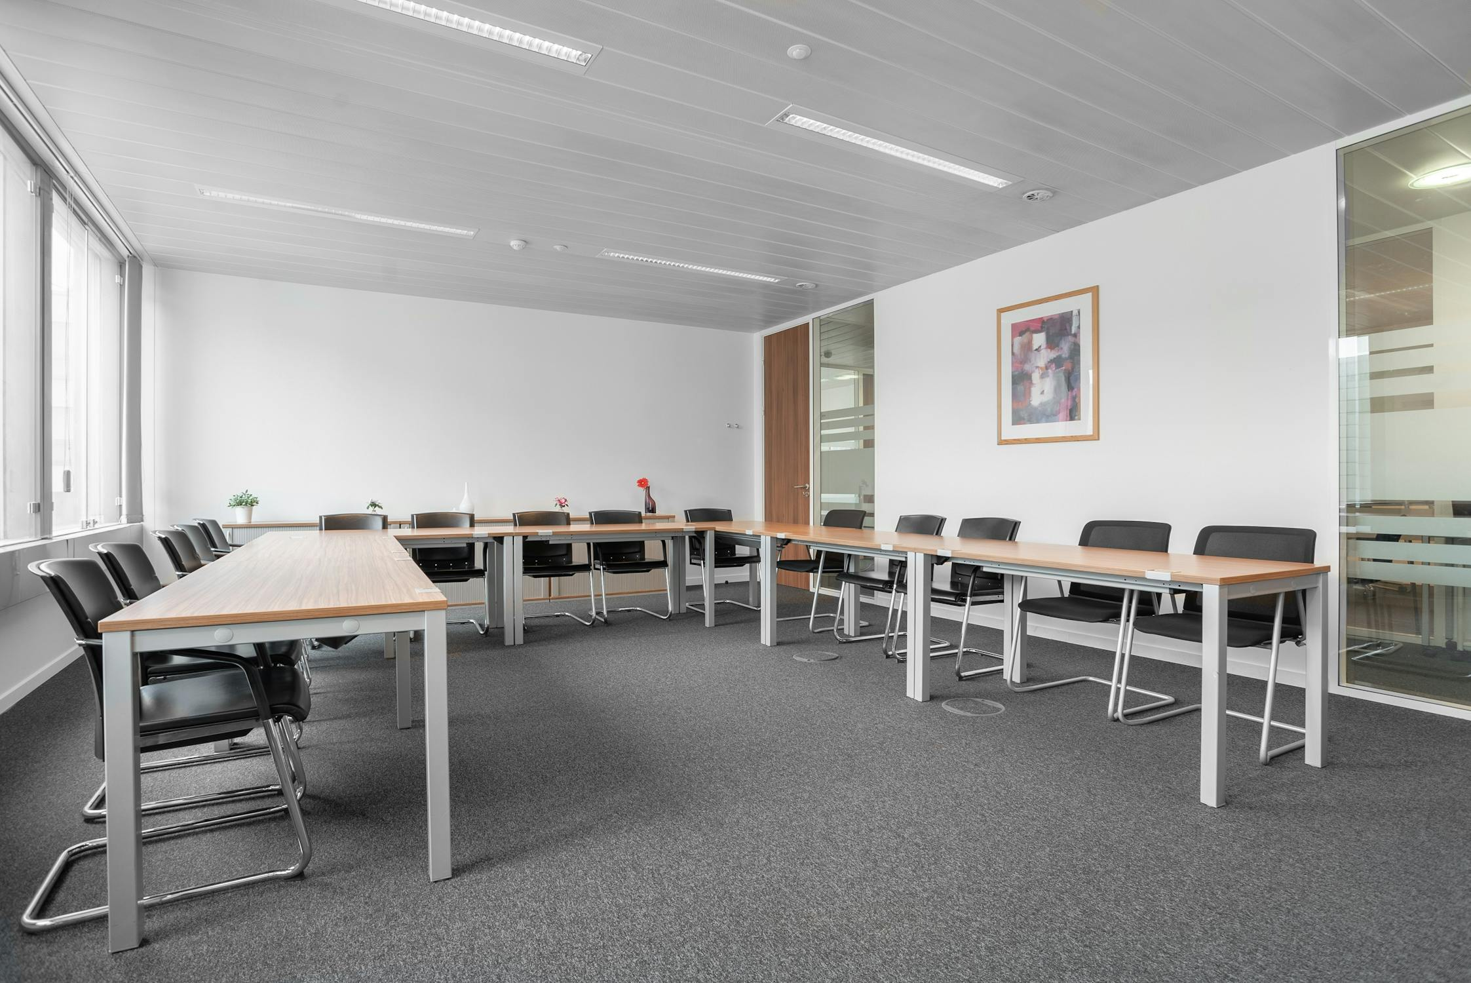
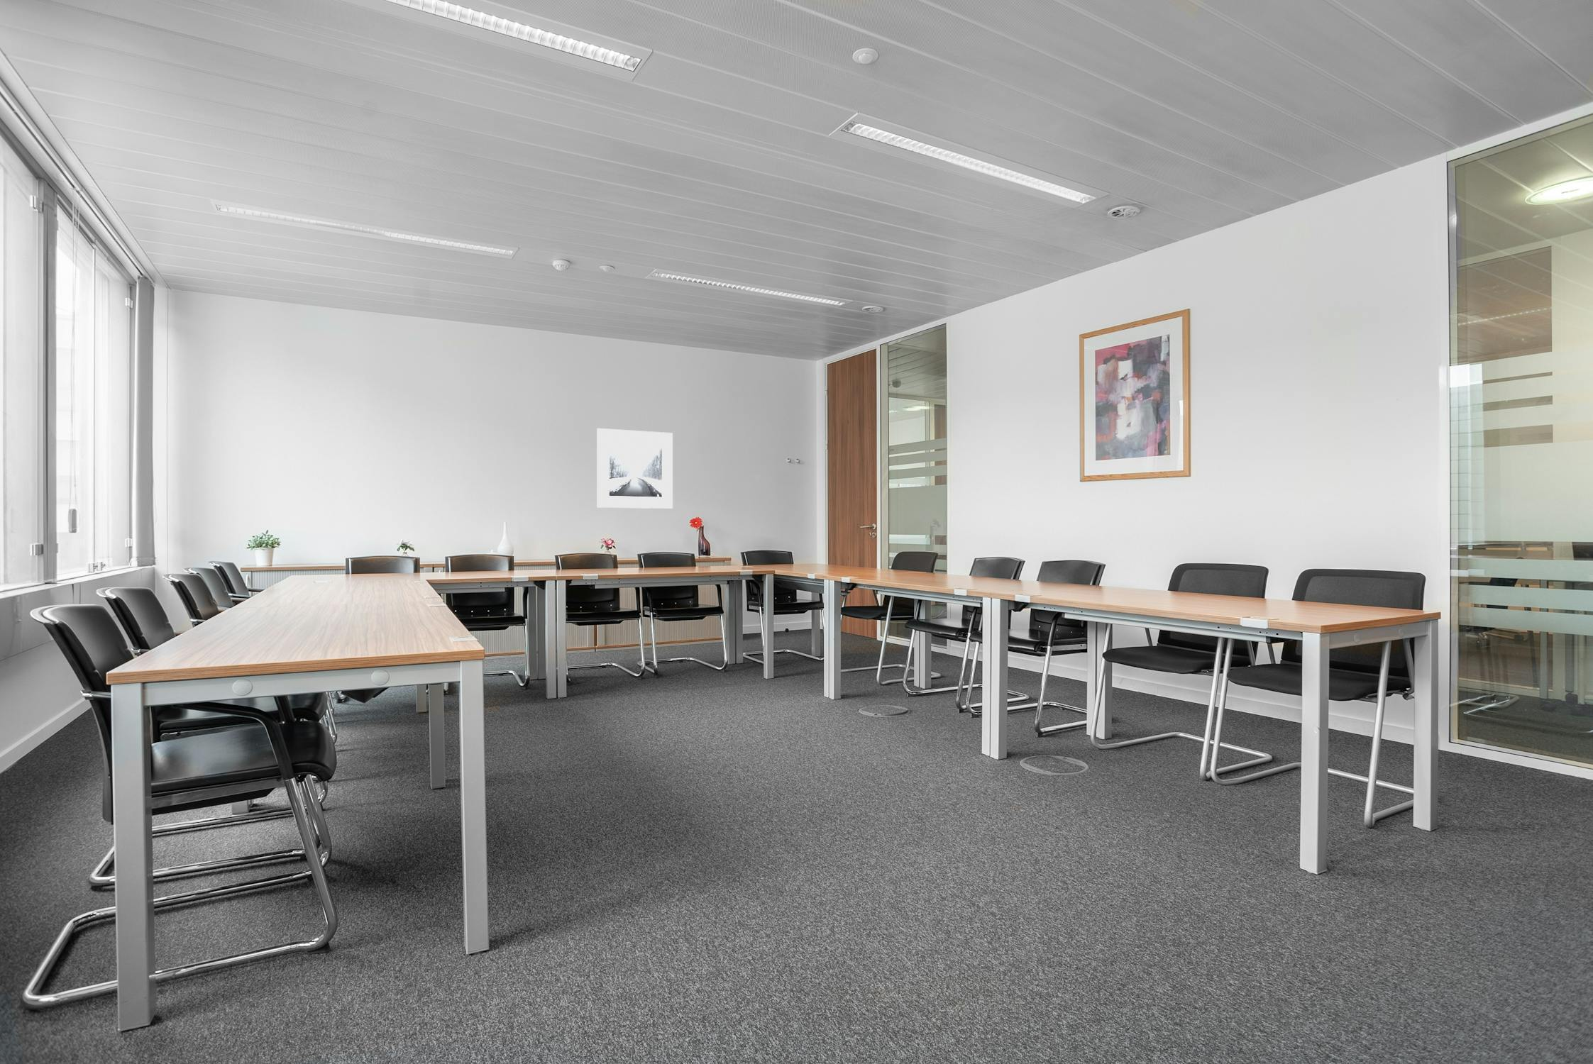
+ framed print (636, 469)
